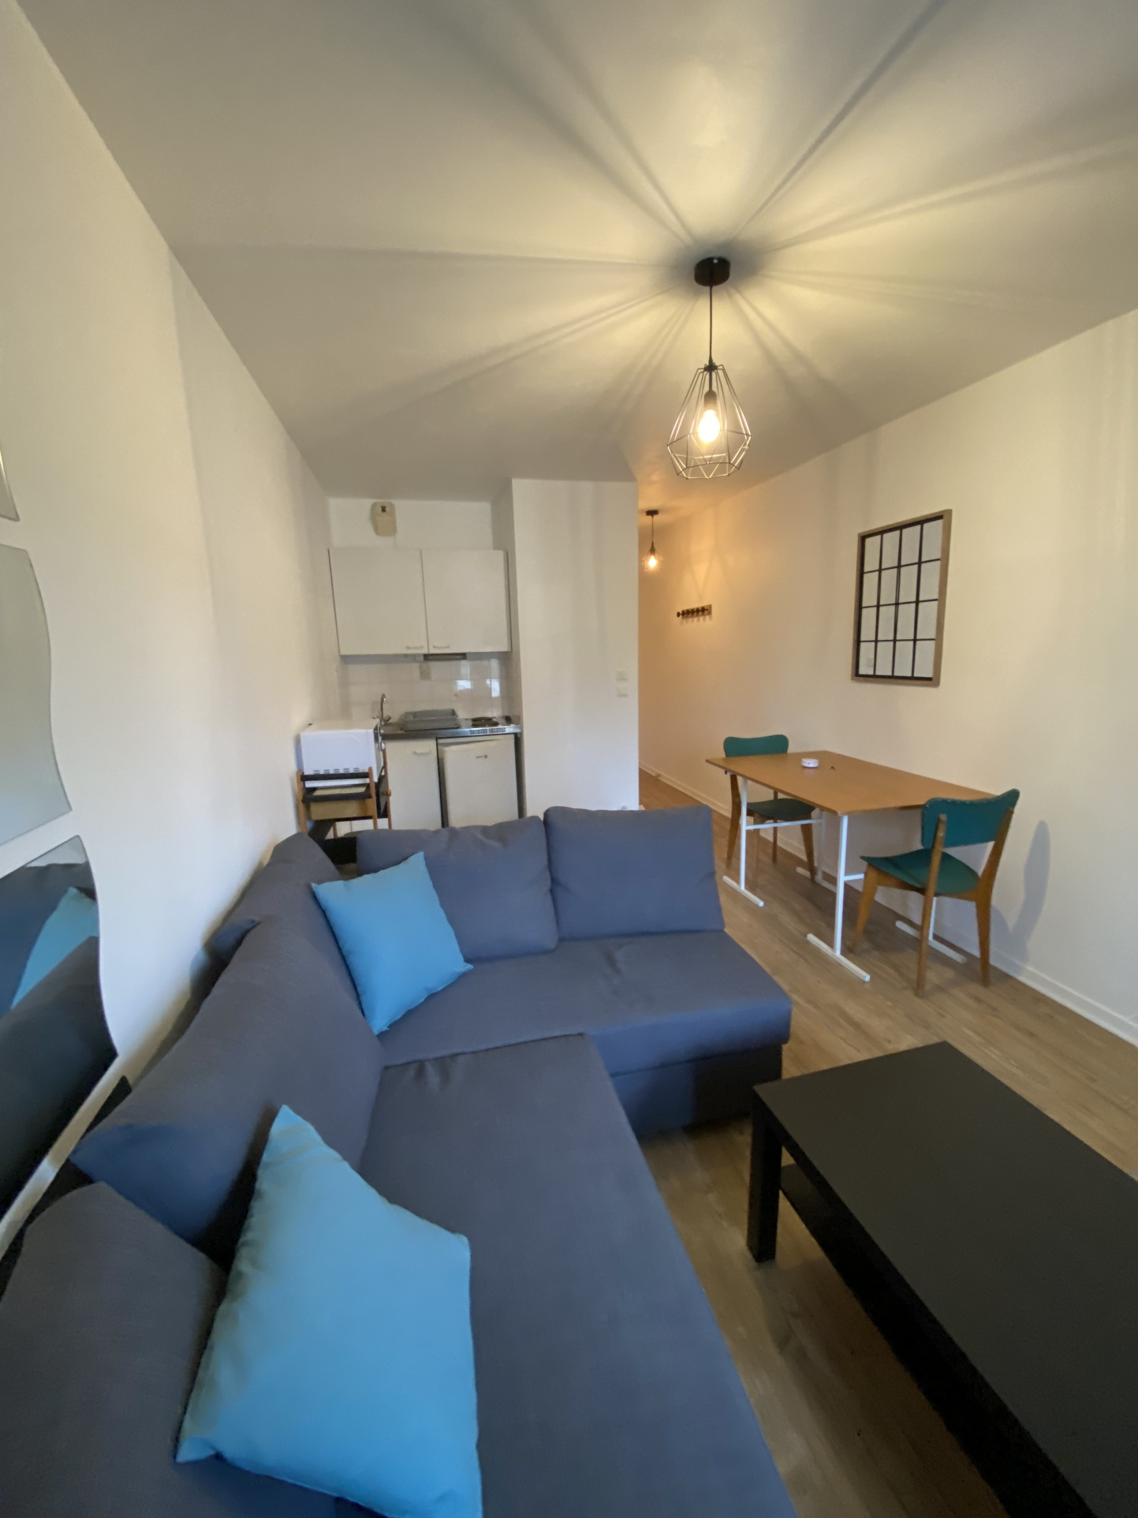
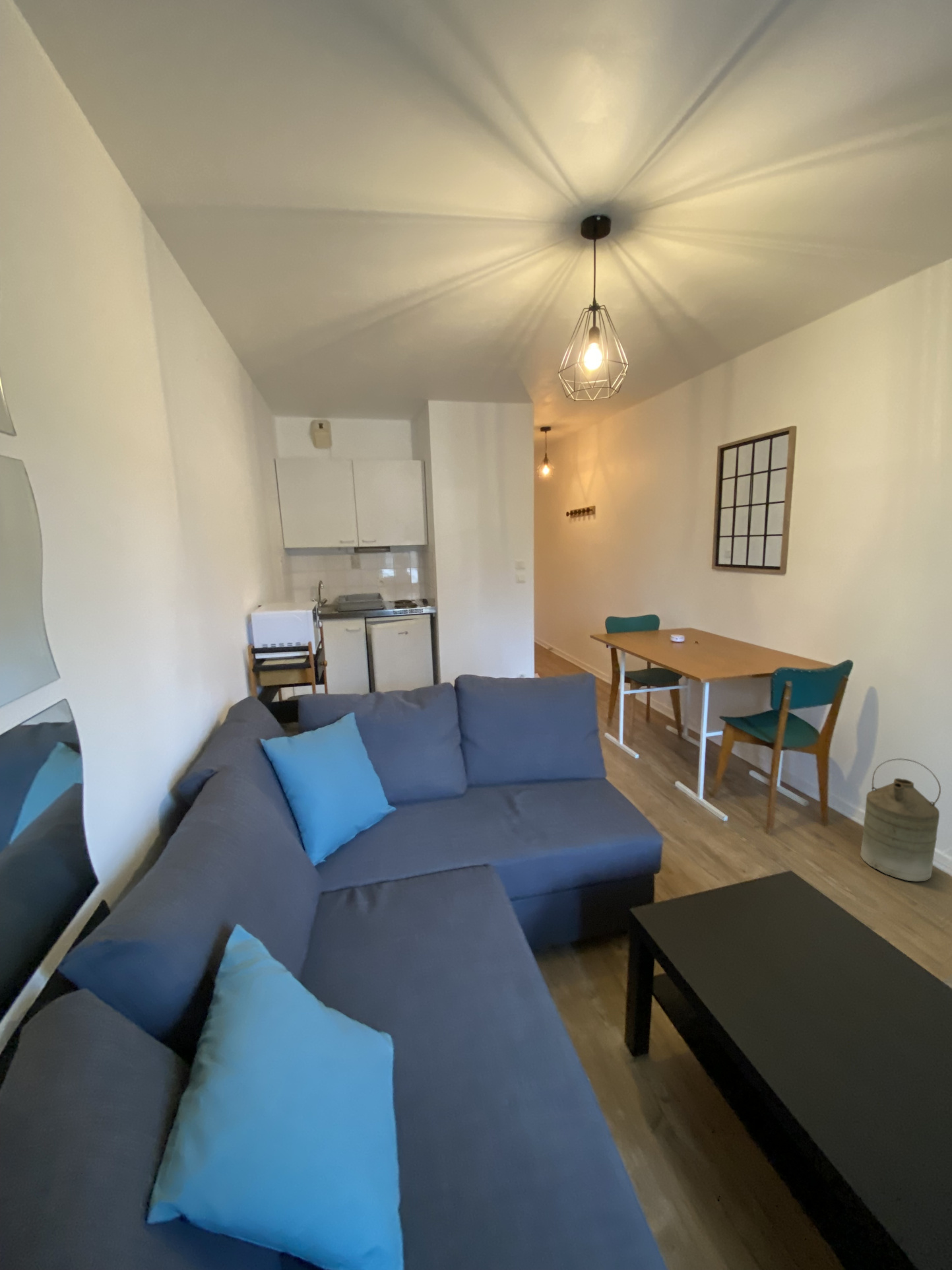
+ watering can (903, 816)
